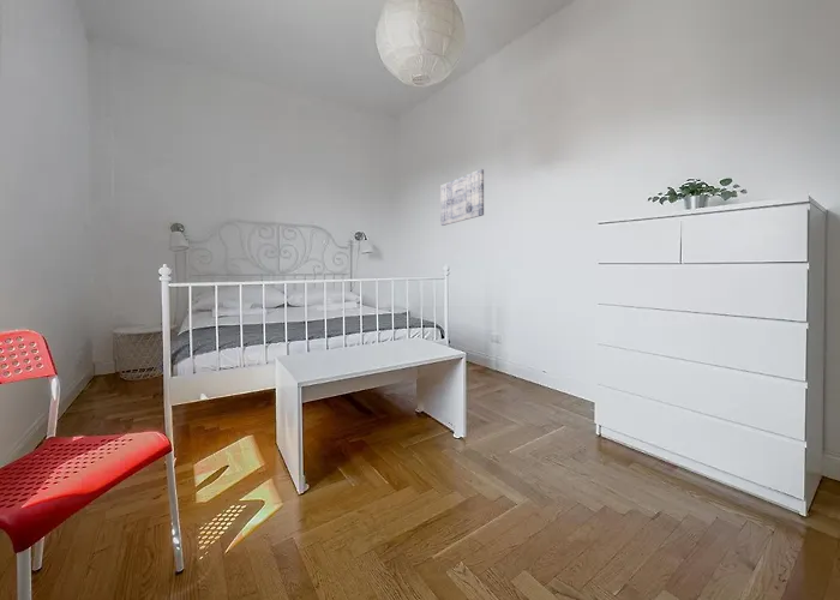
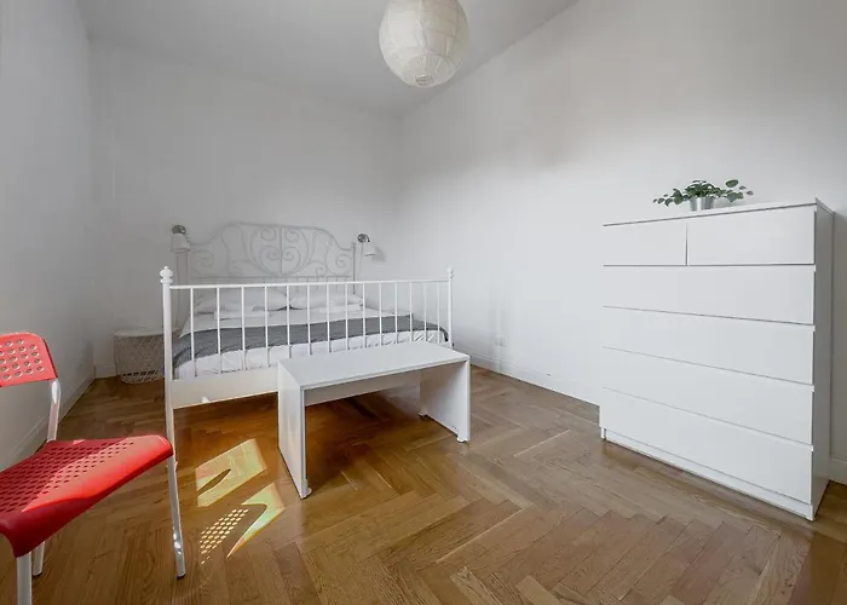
- wall art (461, 199)
